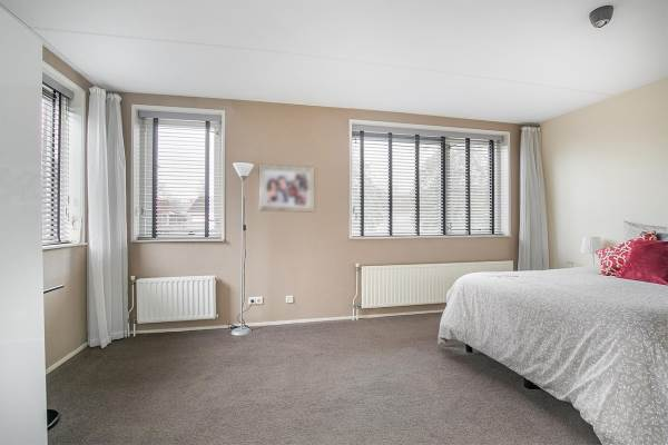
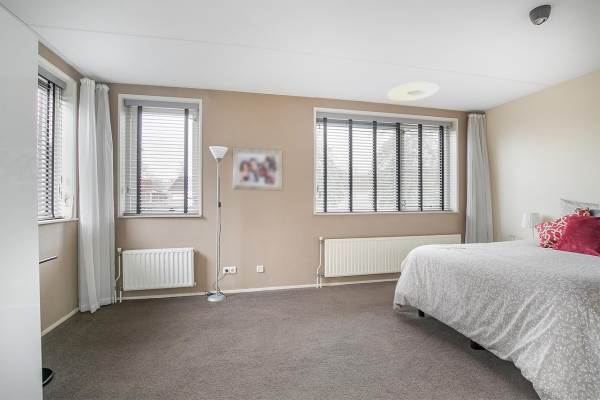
+ ceiling light (412, 90)
